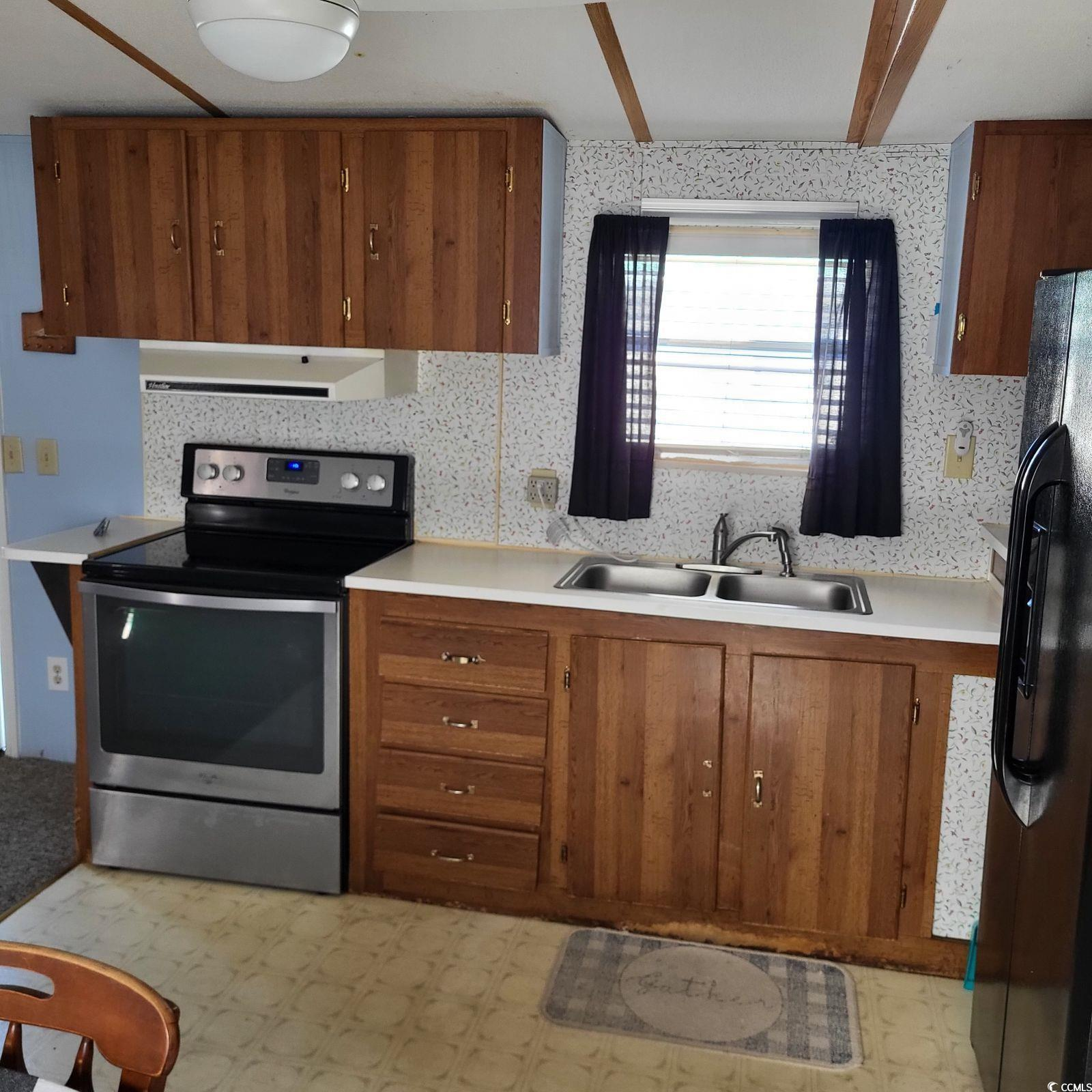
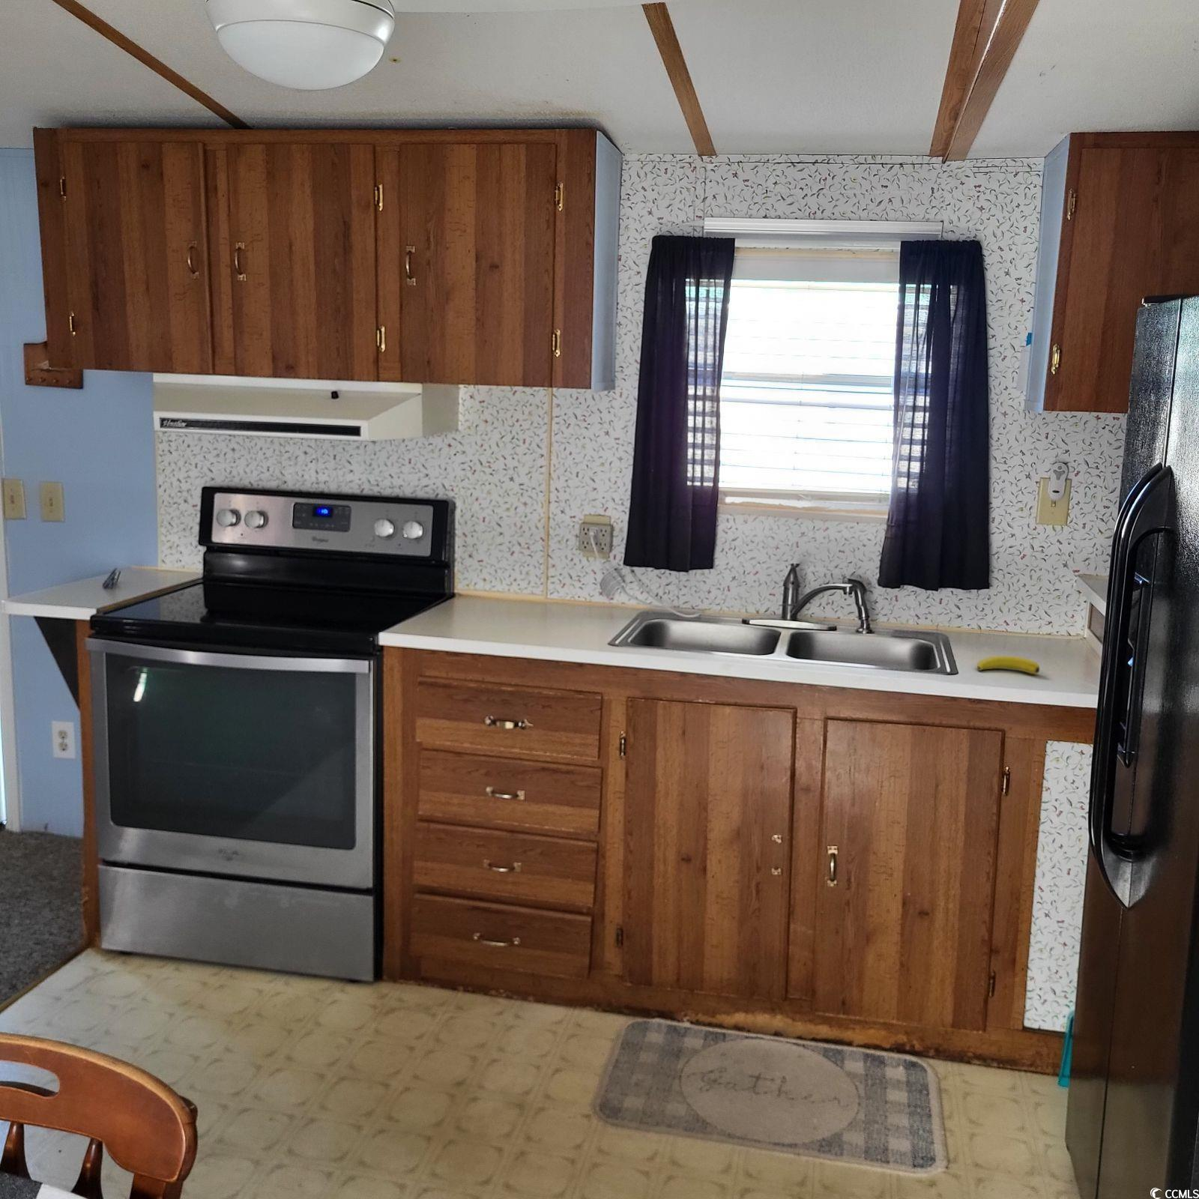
+ banana (1007, 664)
